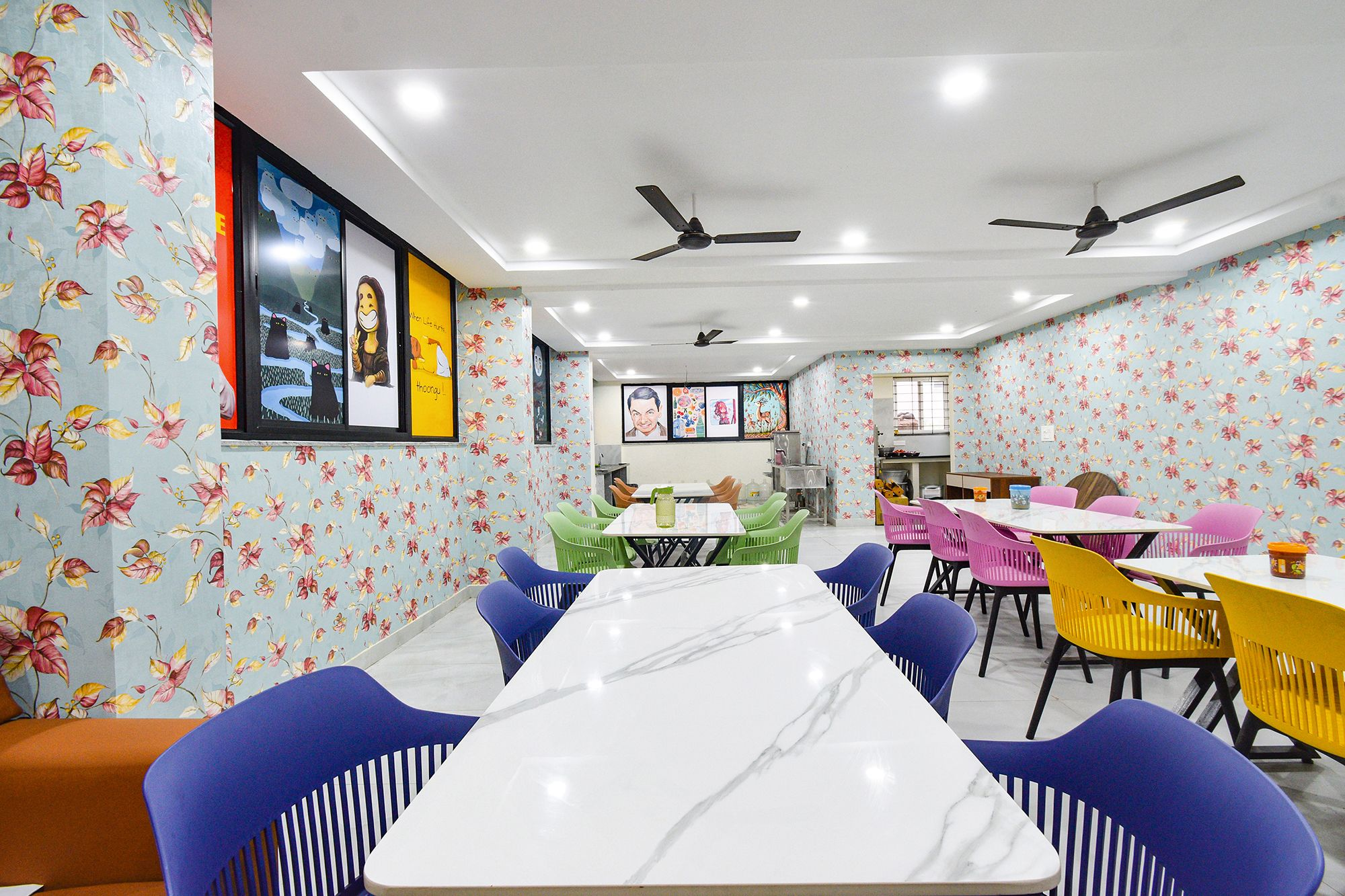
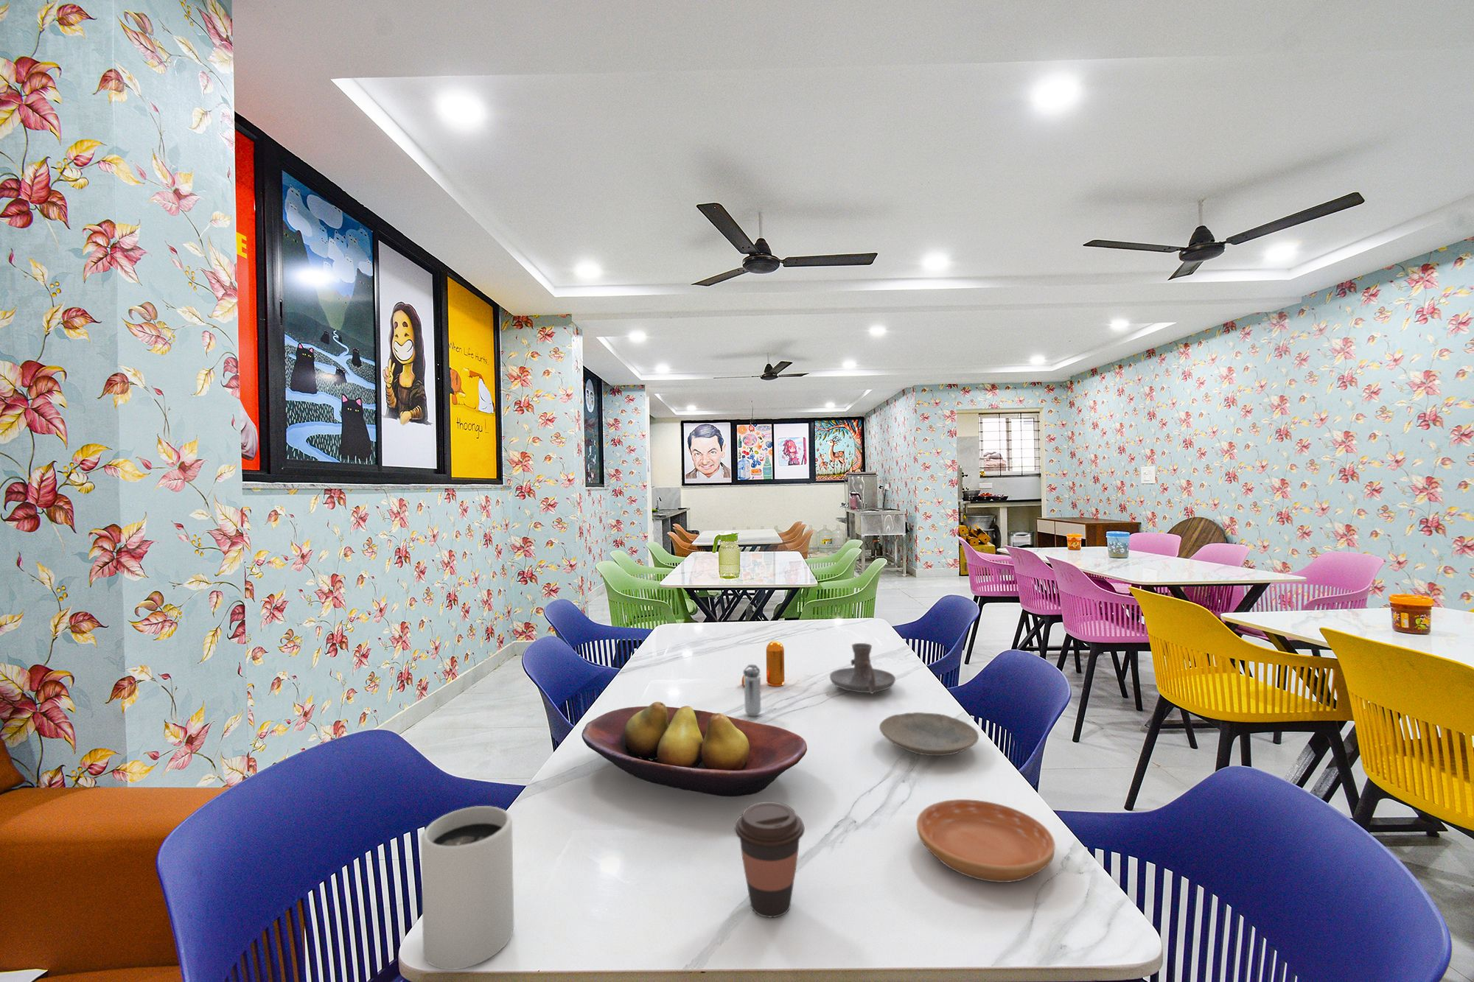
+ coffee cup (769, 859)
+ pepper shaker (766, 662)
+ shaker (752, 689)
+ plate (928, 736)
+ mug (475, 876)
+ candle holder (864, 669)
+ fruit bowl (689, 739)
+ saucer (983, 841)
